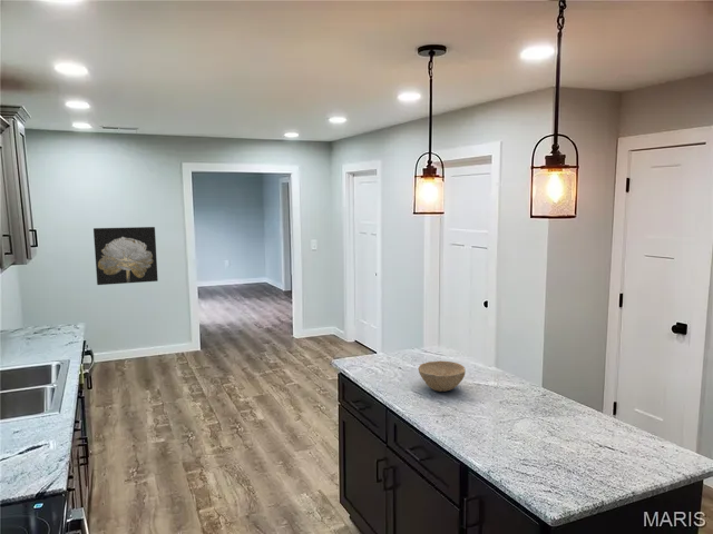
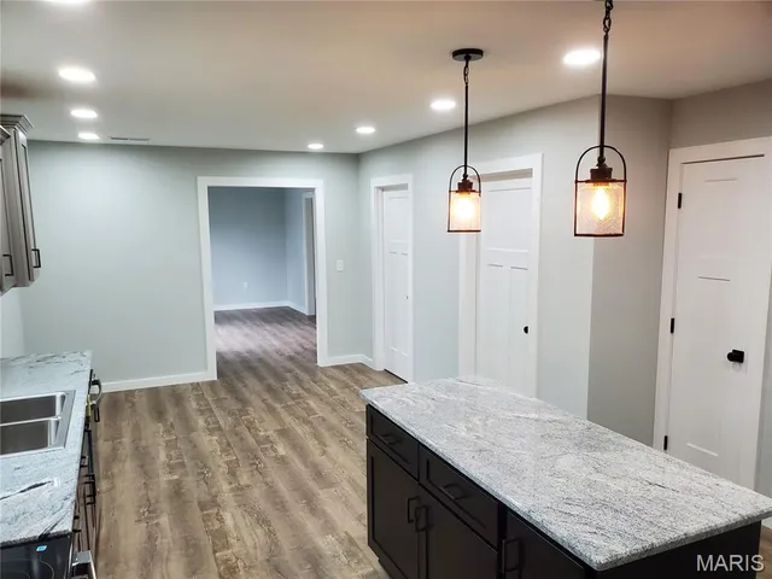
- wall art (126, 255)
- bowl (441, 377)
